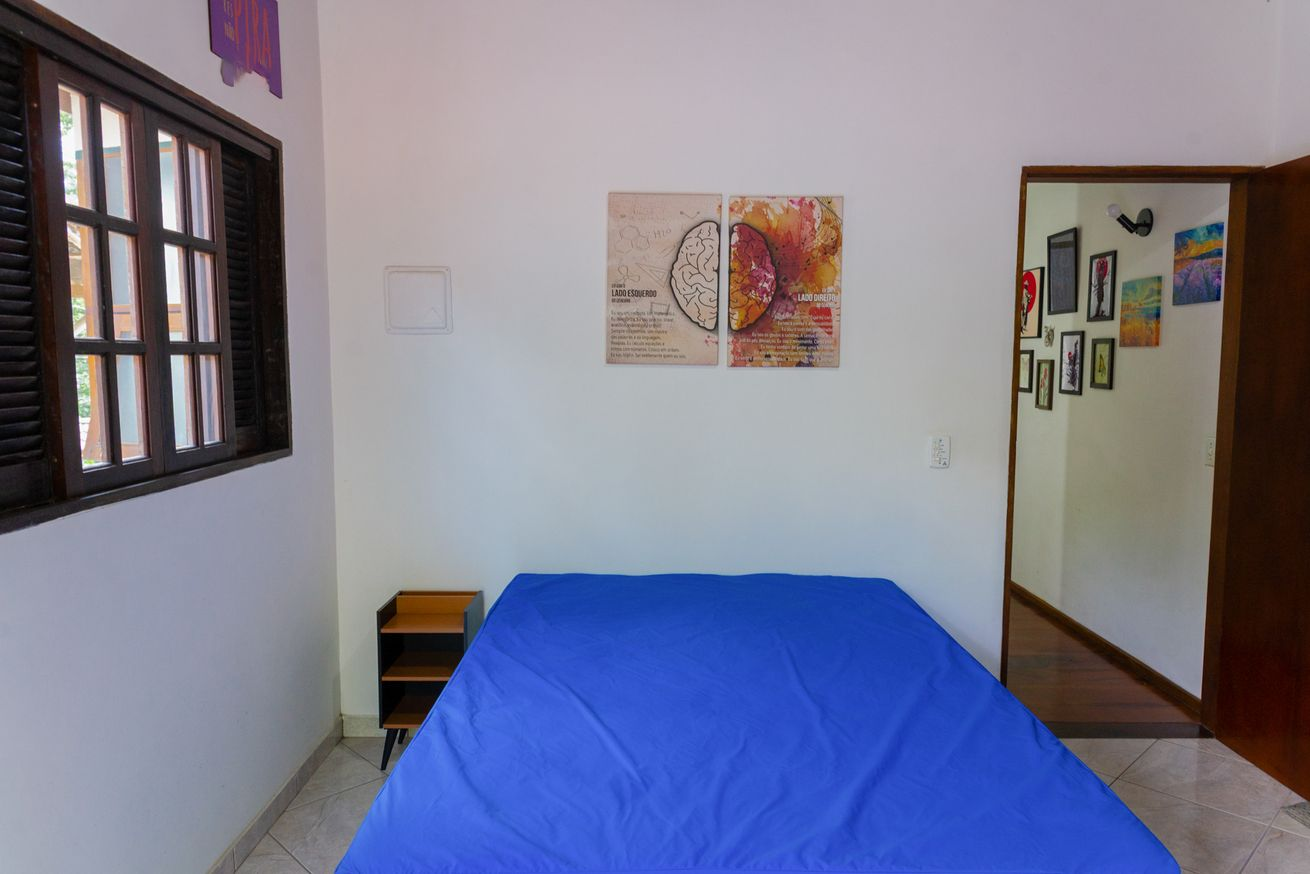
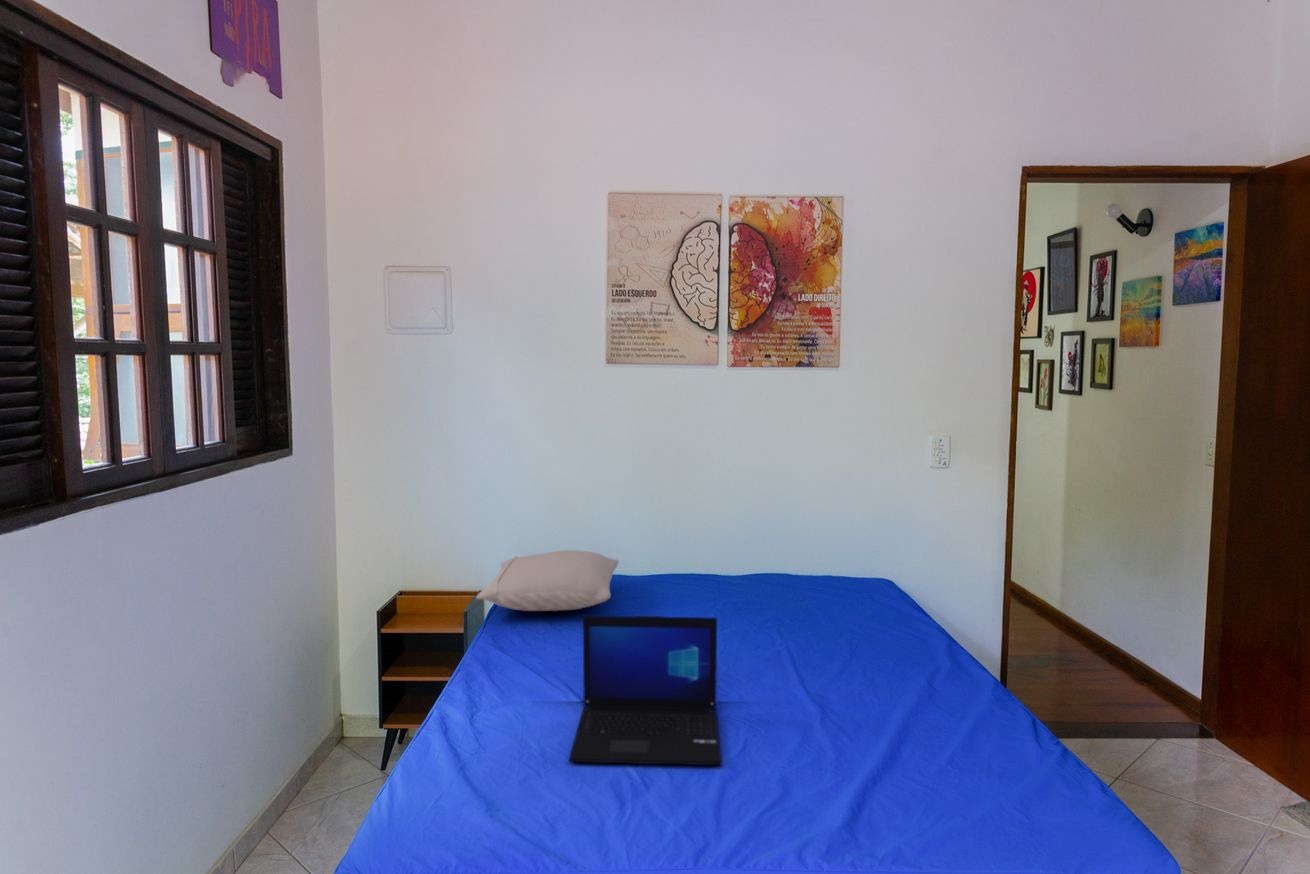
+ laptop (647, 685)
+ pillow (552, 579)
